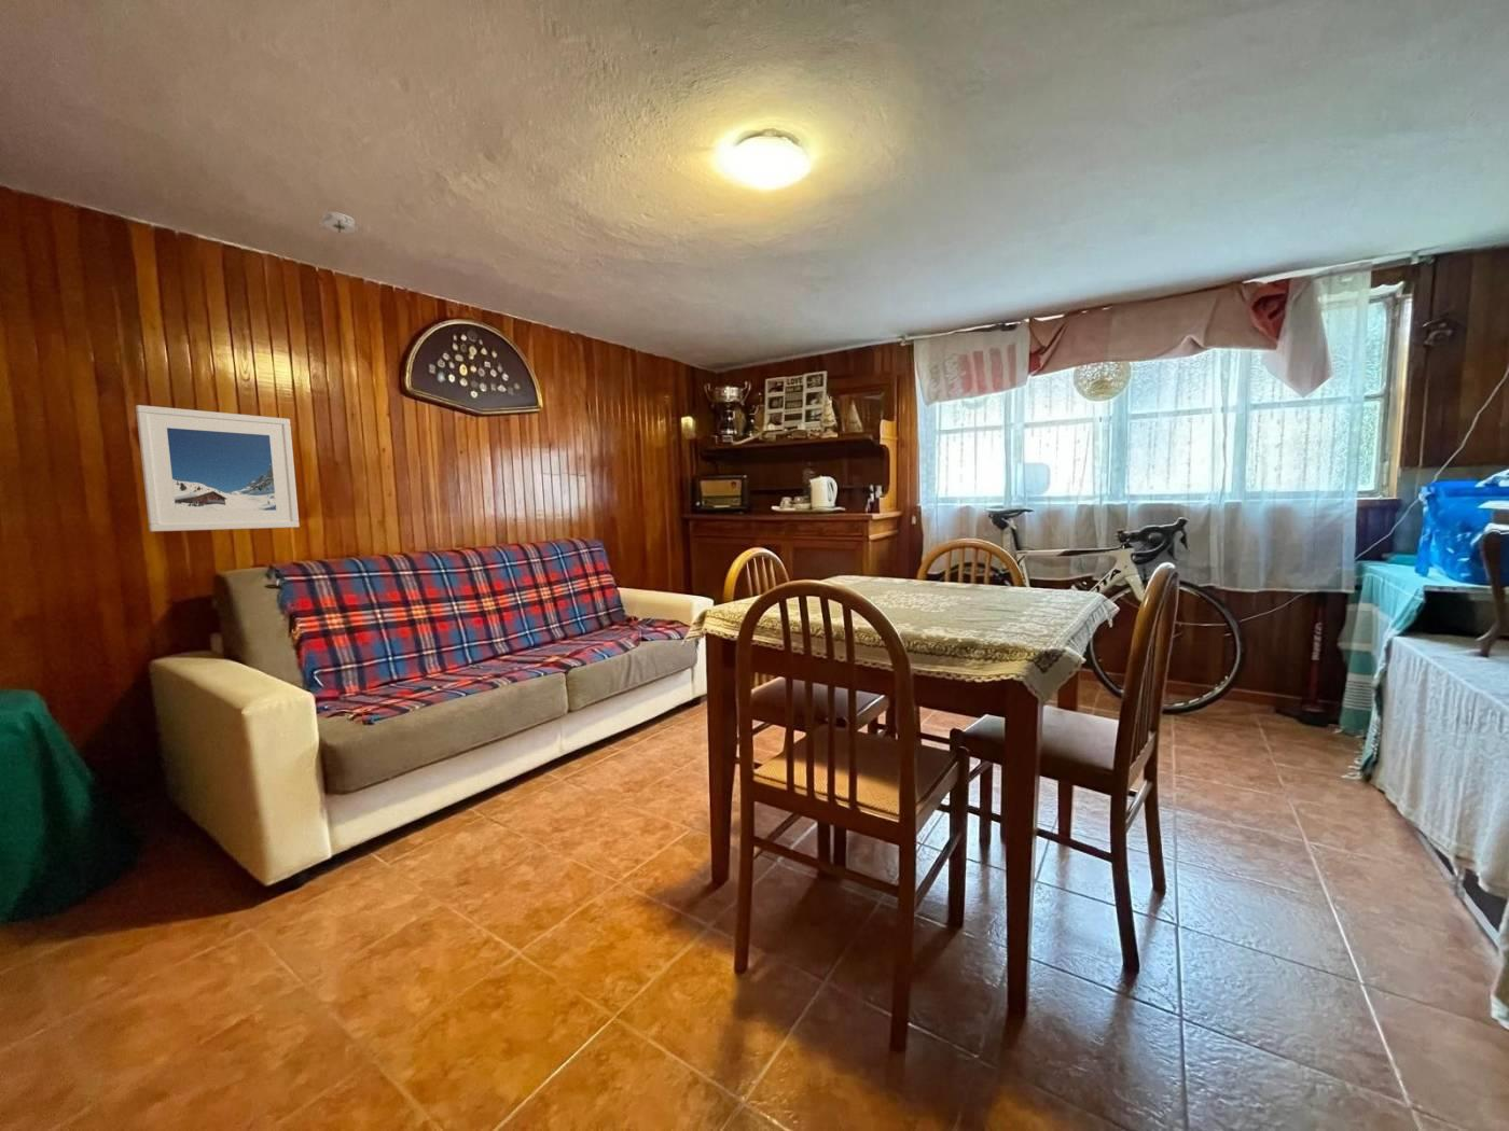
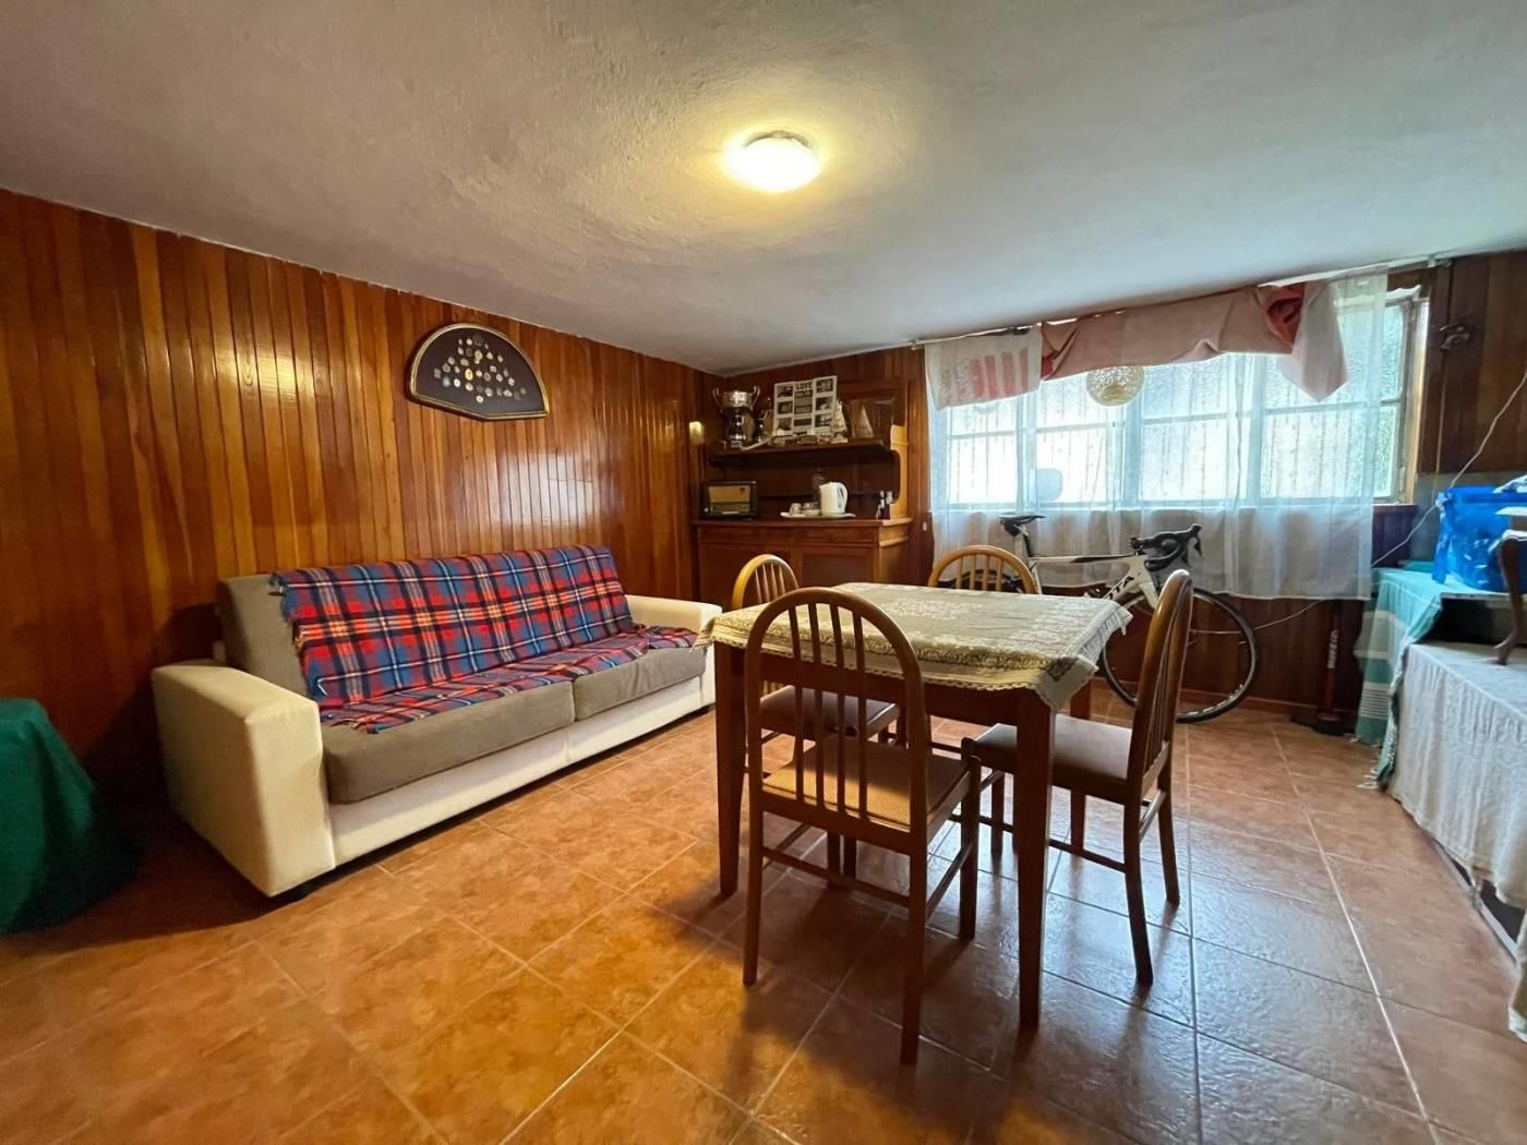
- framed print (225, 470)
- smoke detector (337, 223)
